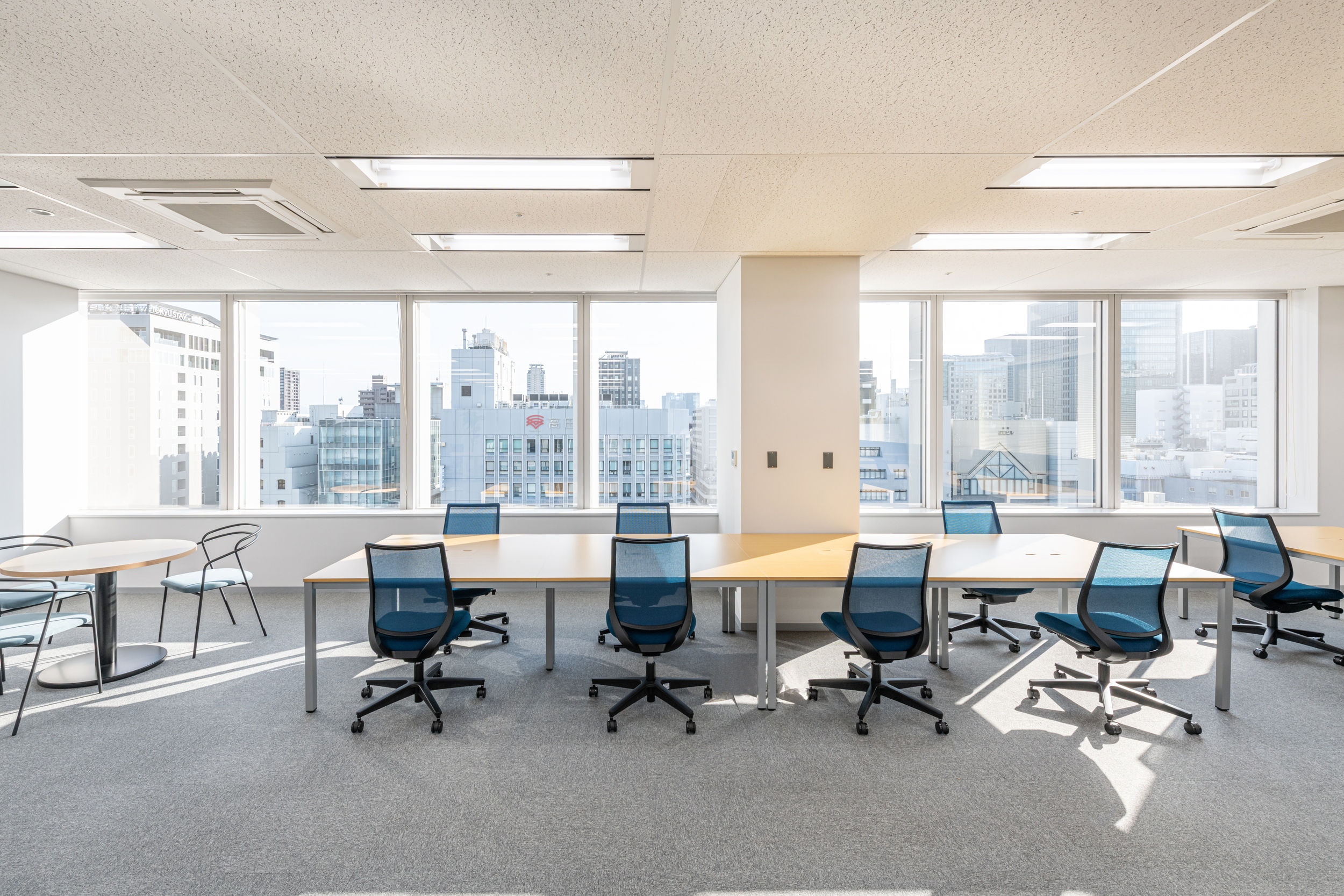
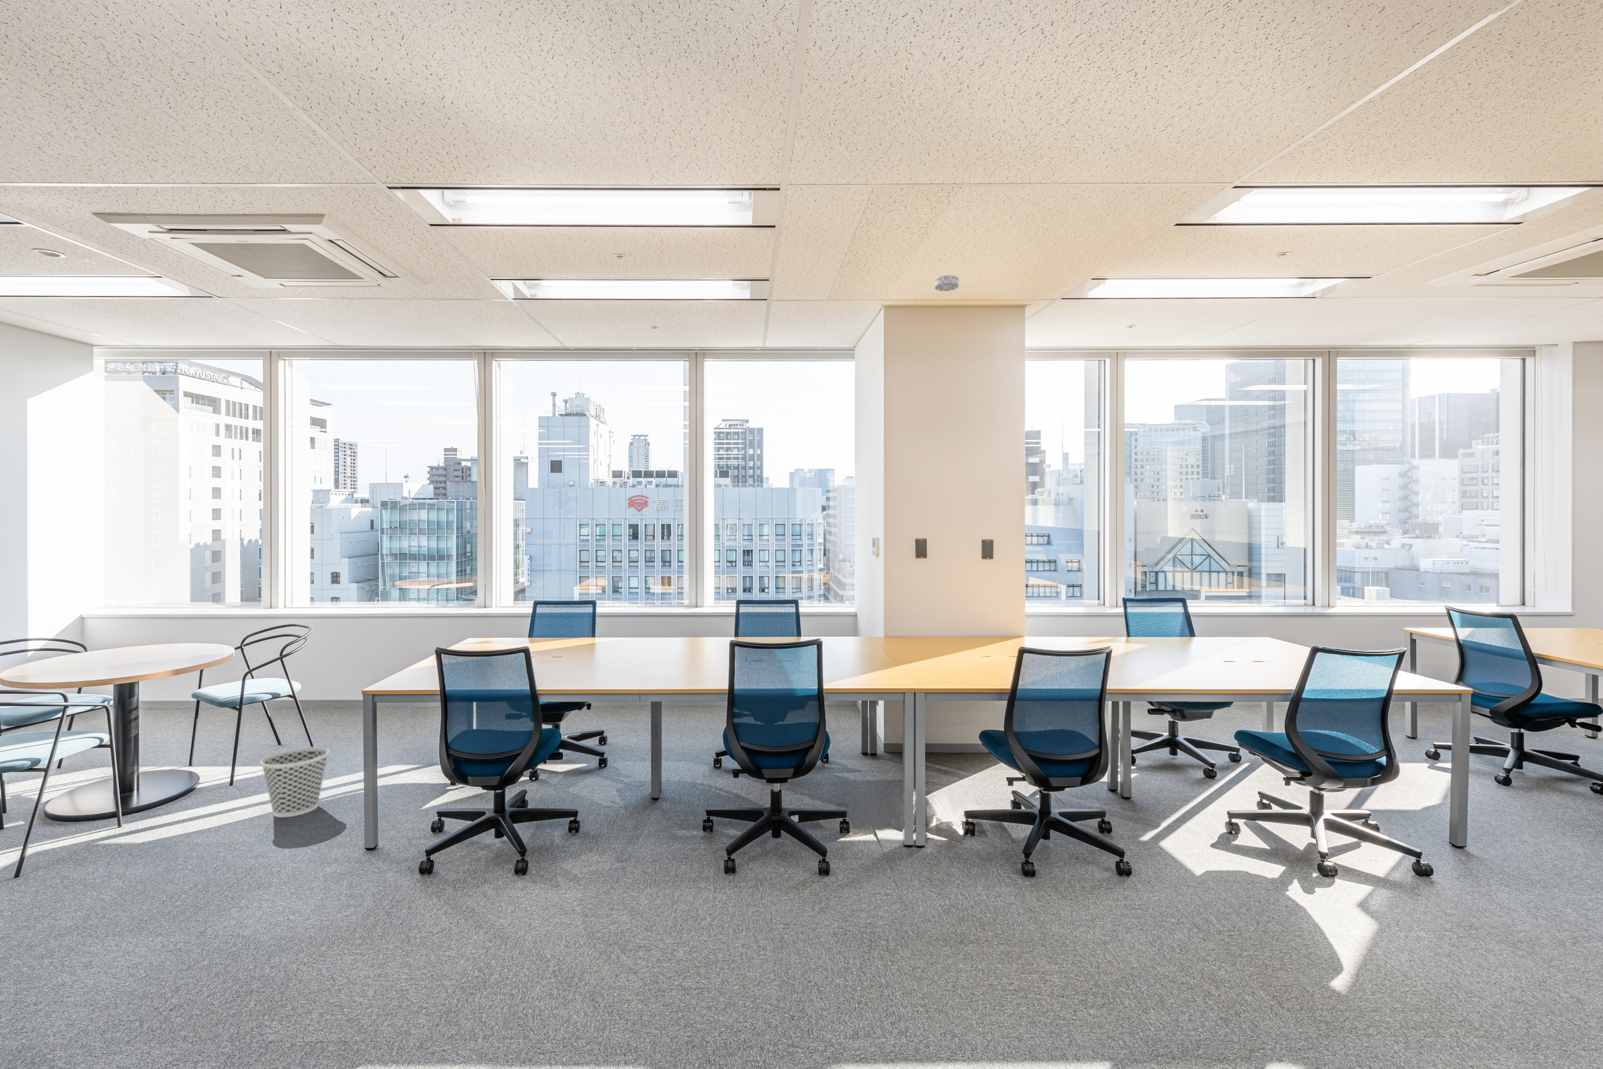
+ wastebasket (296, 783)
+ smoke detector (946, 282)
